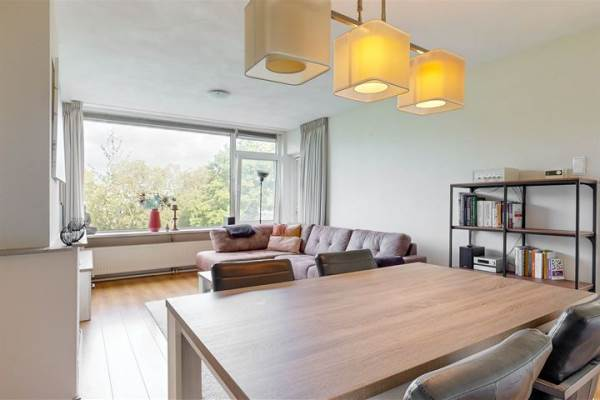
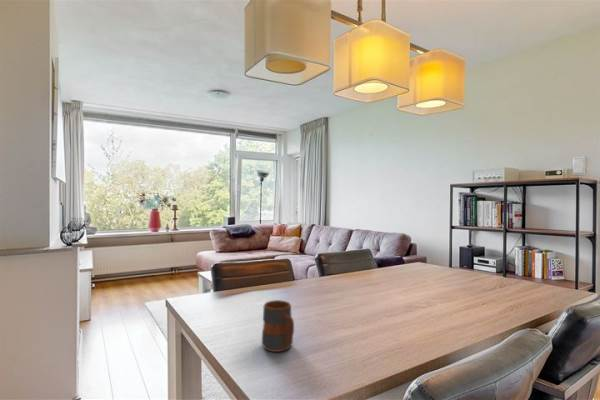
+ mug (280, 327)
